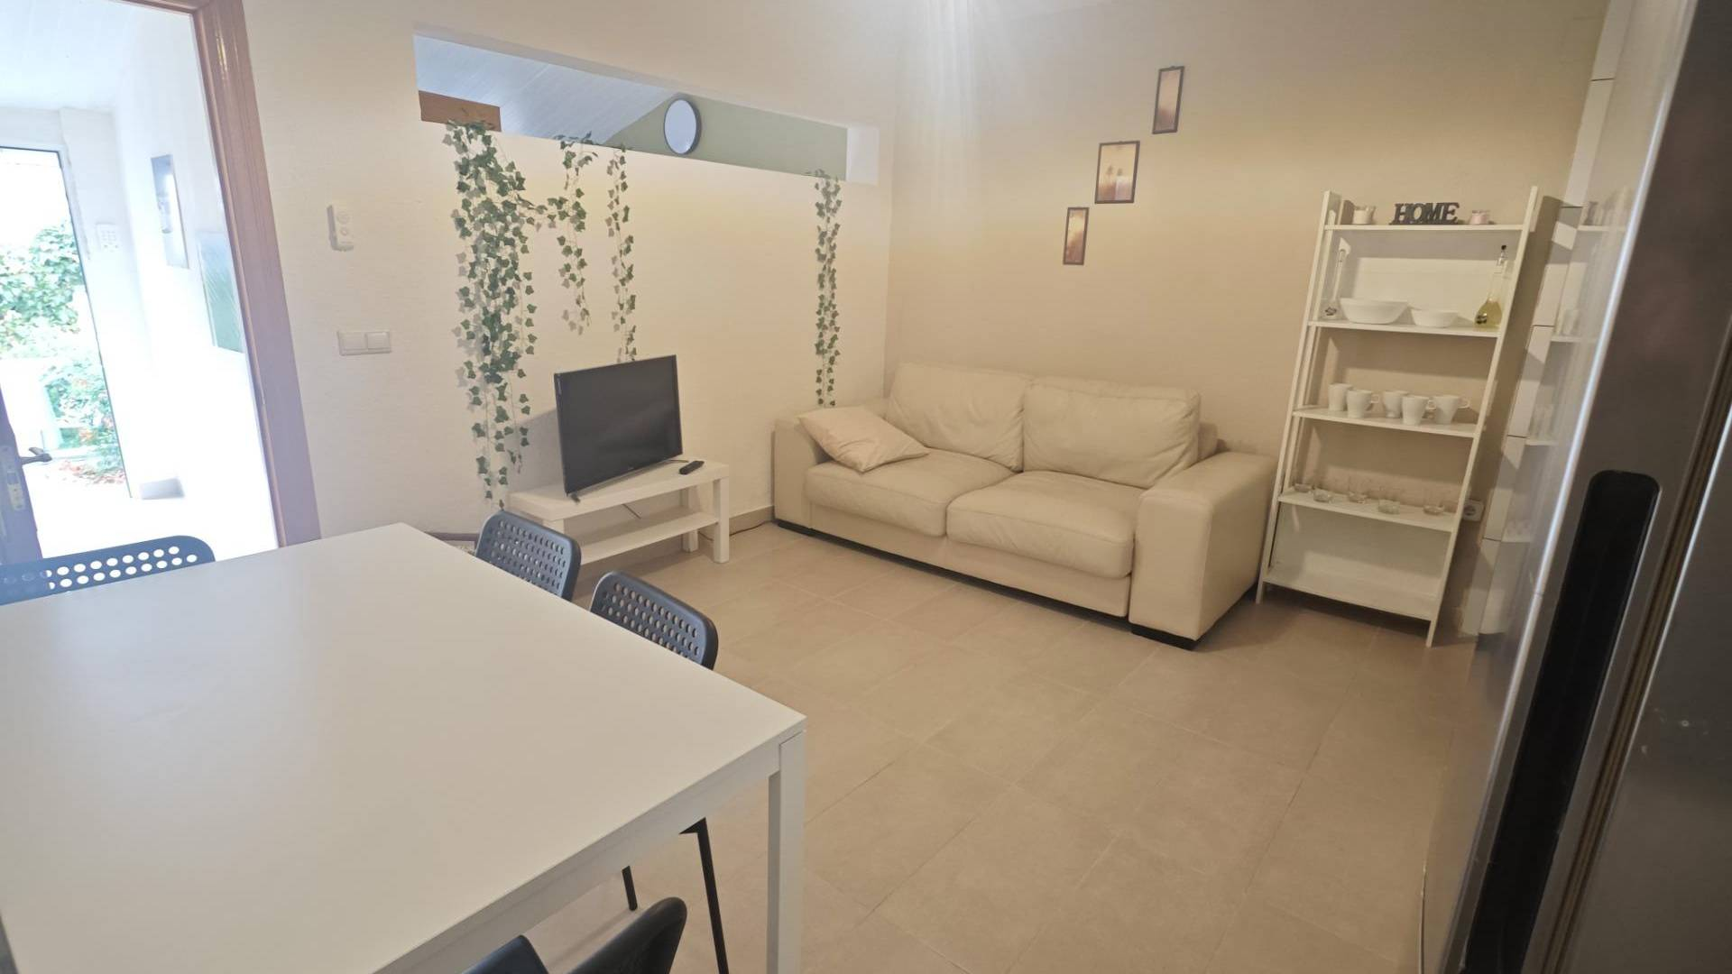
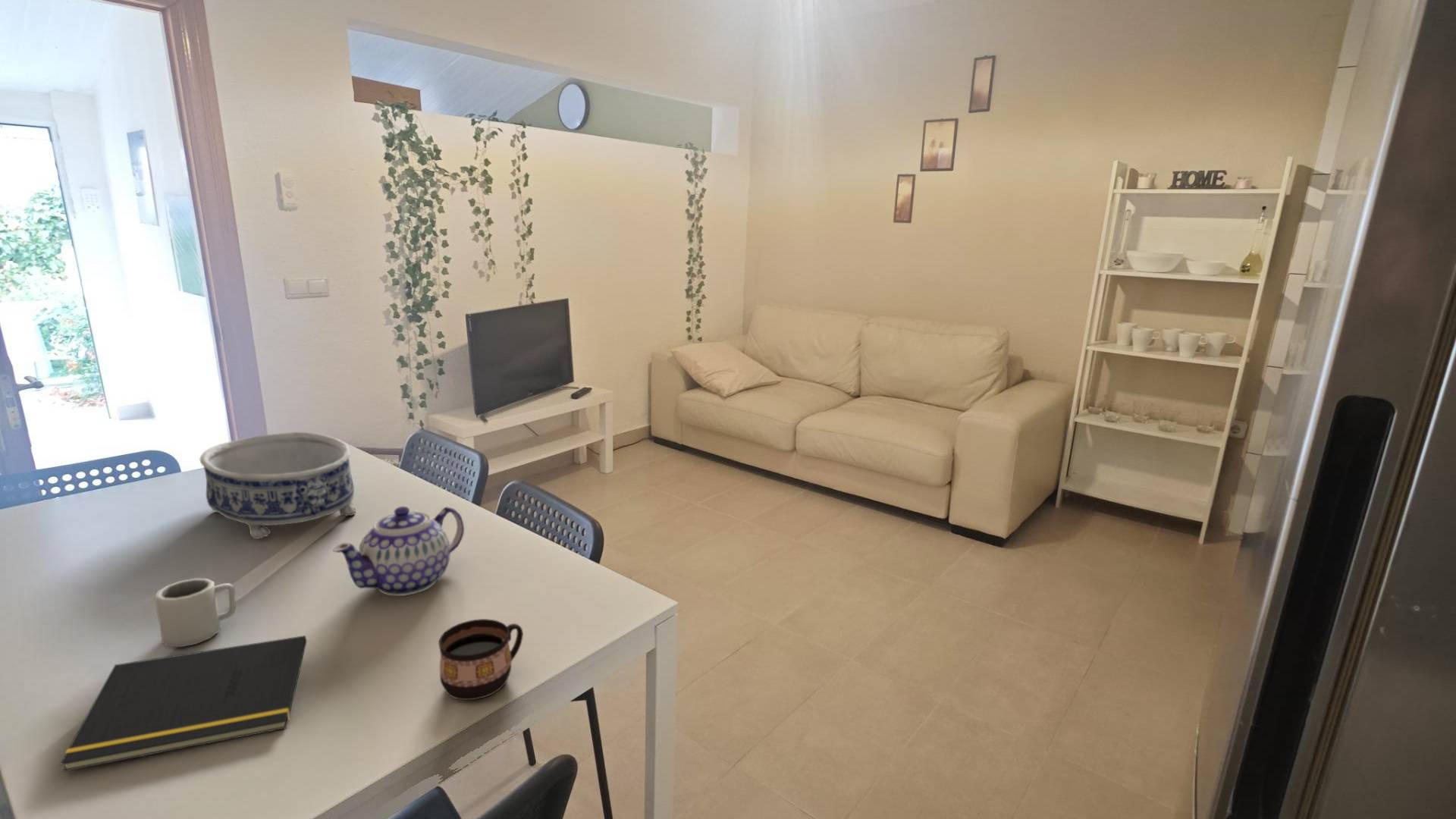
+ notepad (199, 695)
+ teapot (404, 545)
+ cup (198, 609)
+ decorative bowl (281, 482)
+ cup (479, 660)
